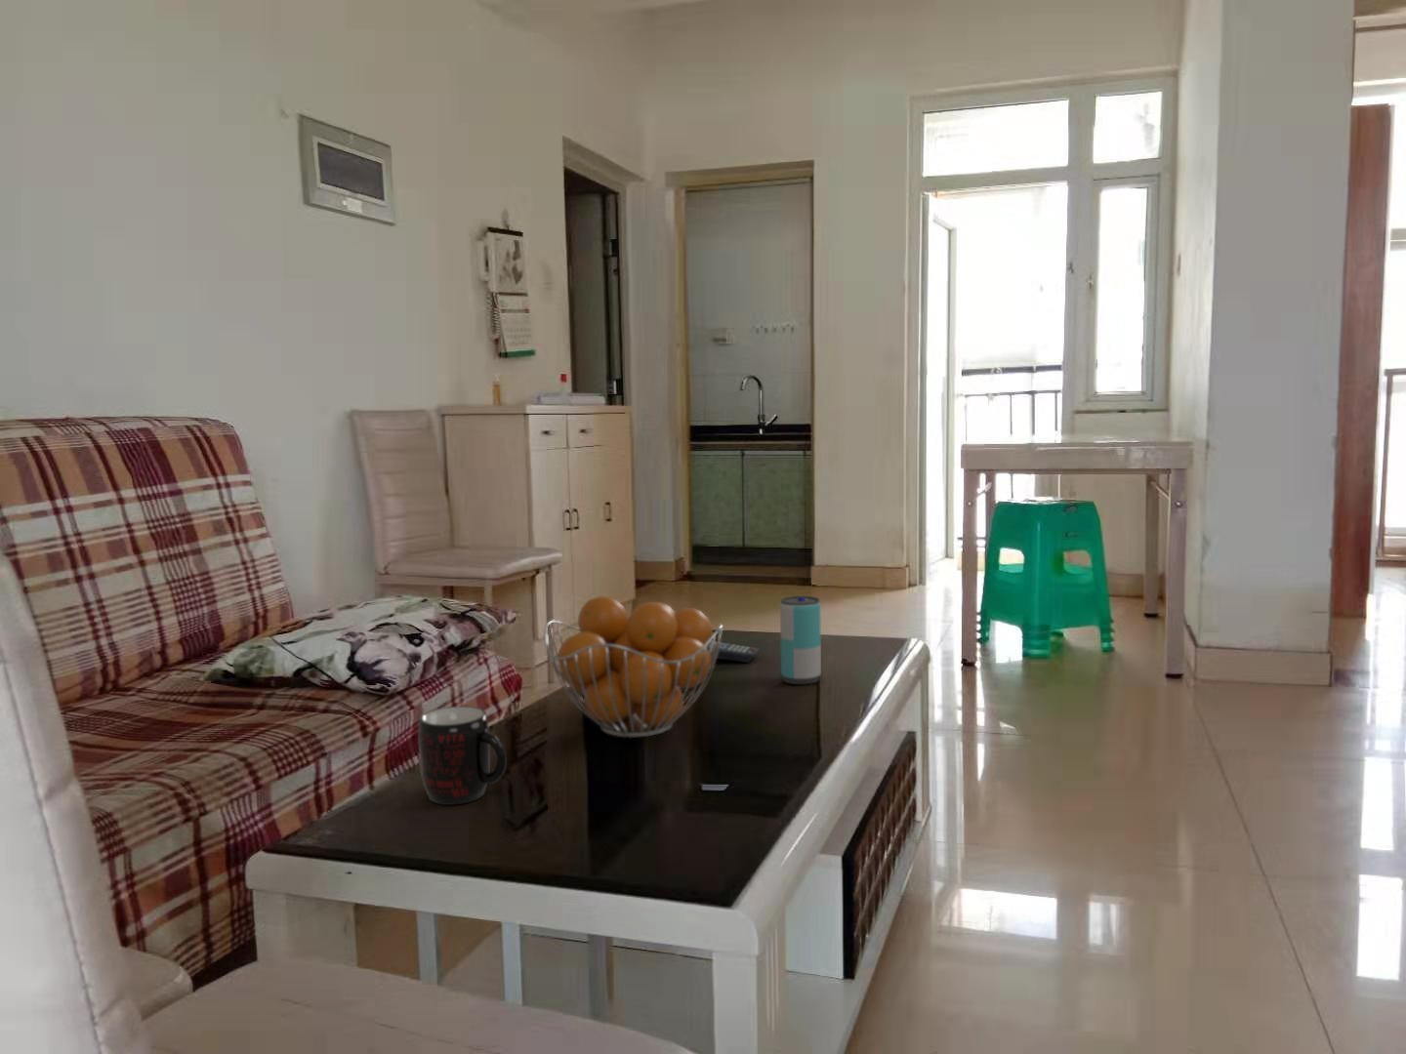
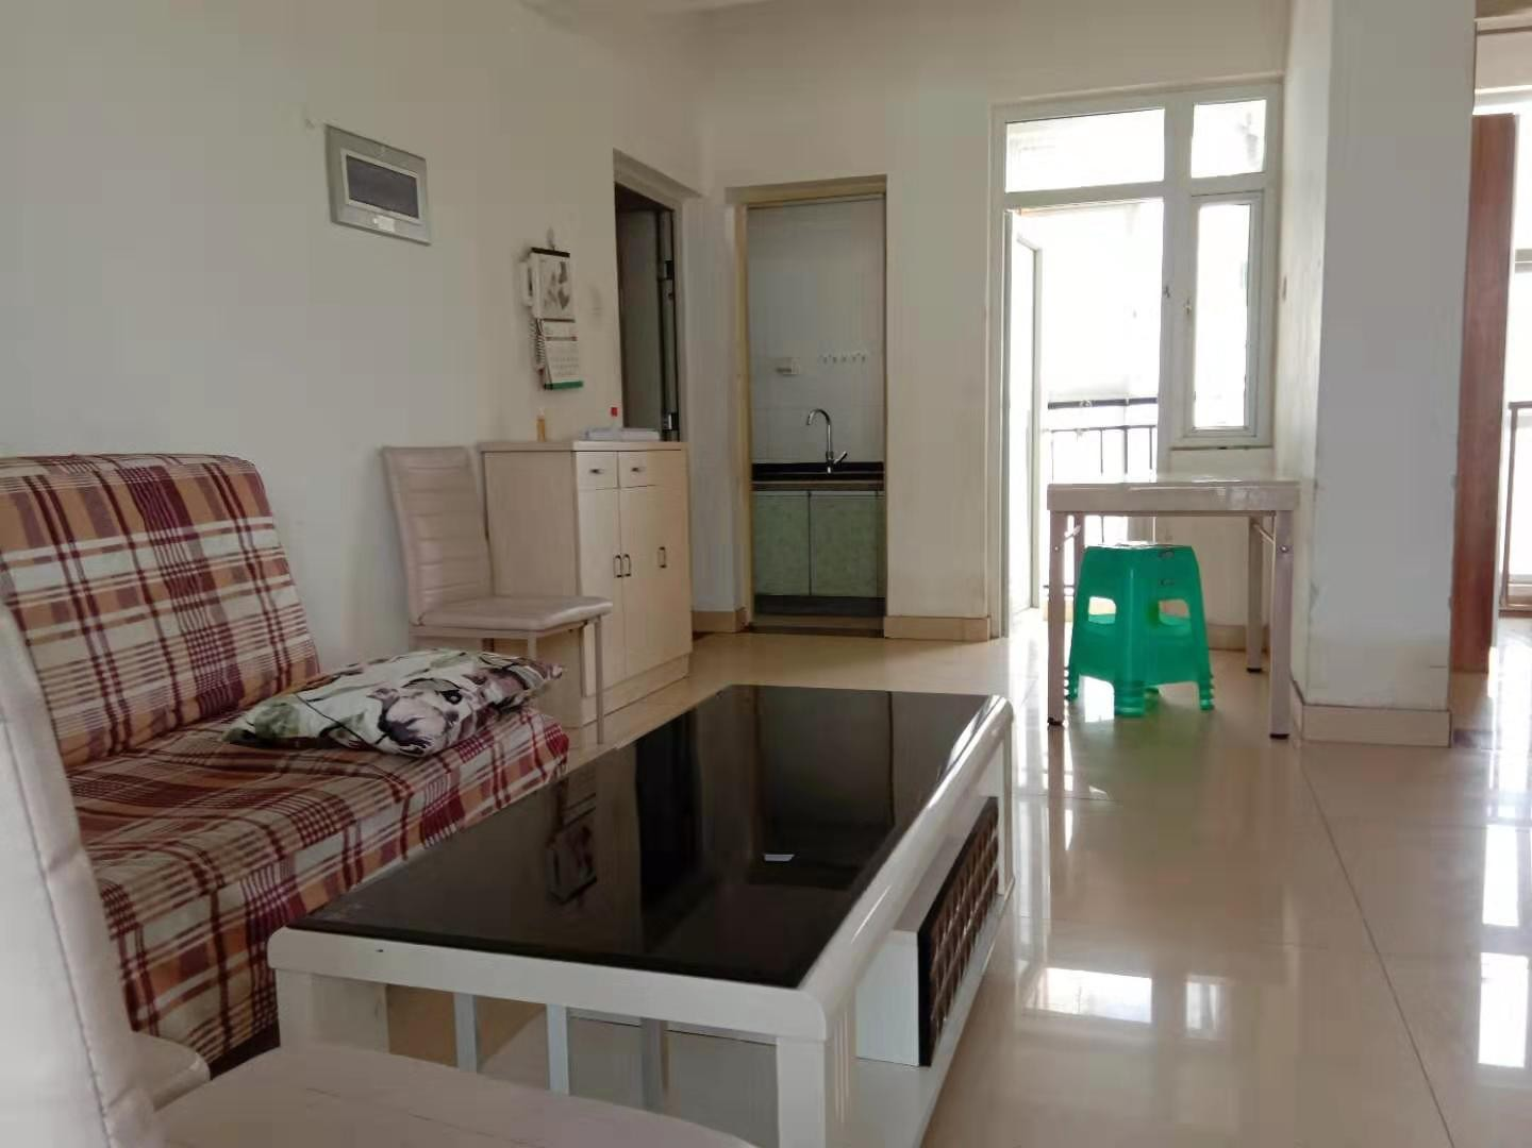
- mug (465, 755)
- fruit basket (634, 663)
- beverage can (800, 639)
- remote control (706, 648)
